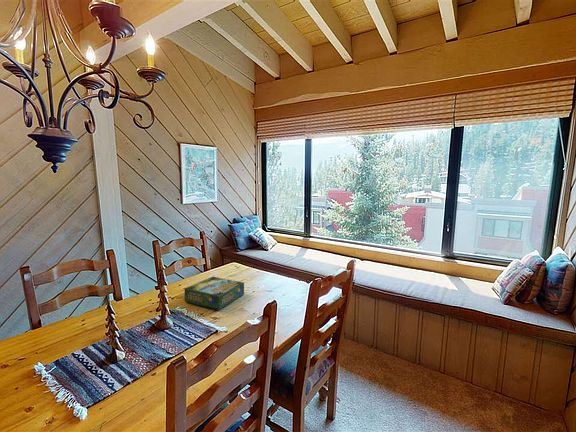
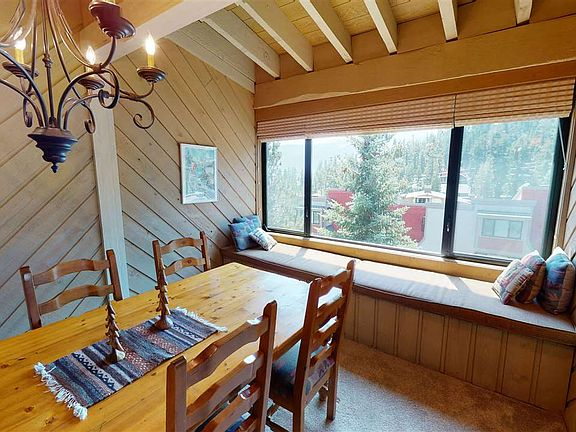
- board game (215, 291)
